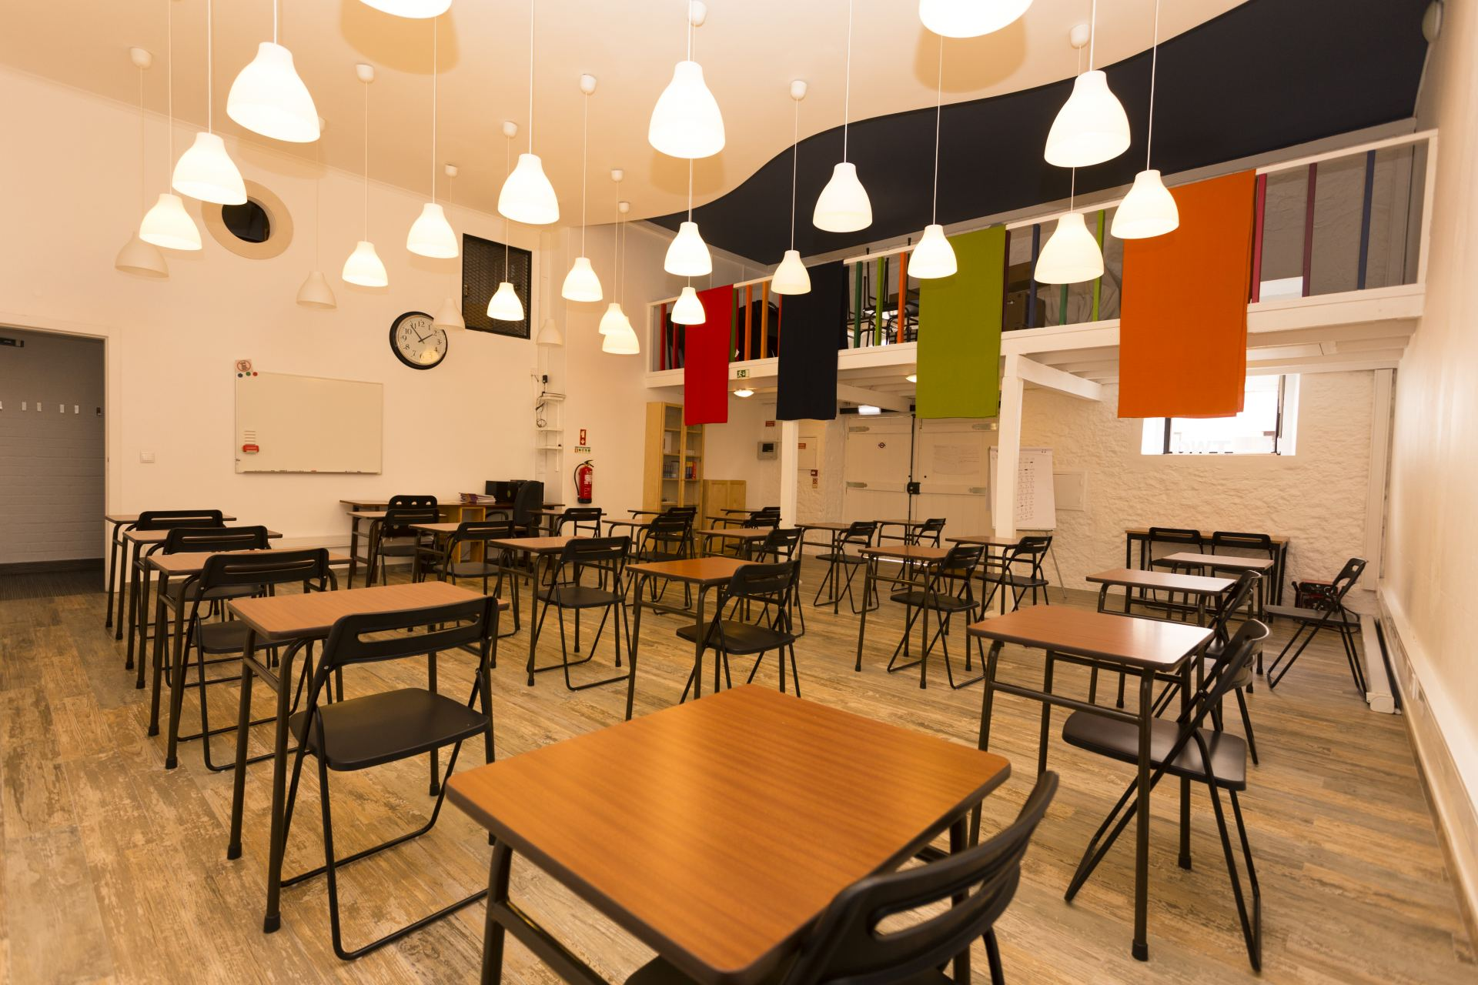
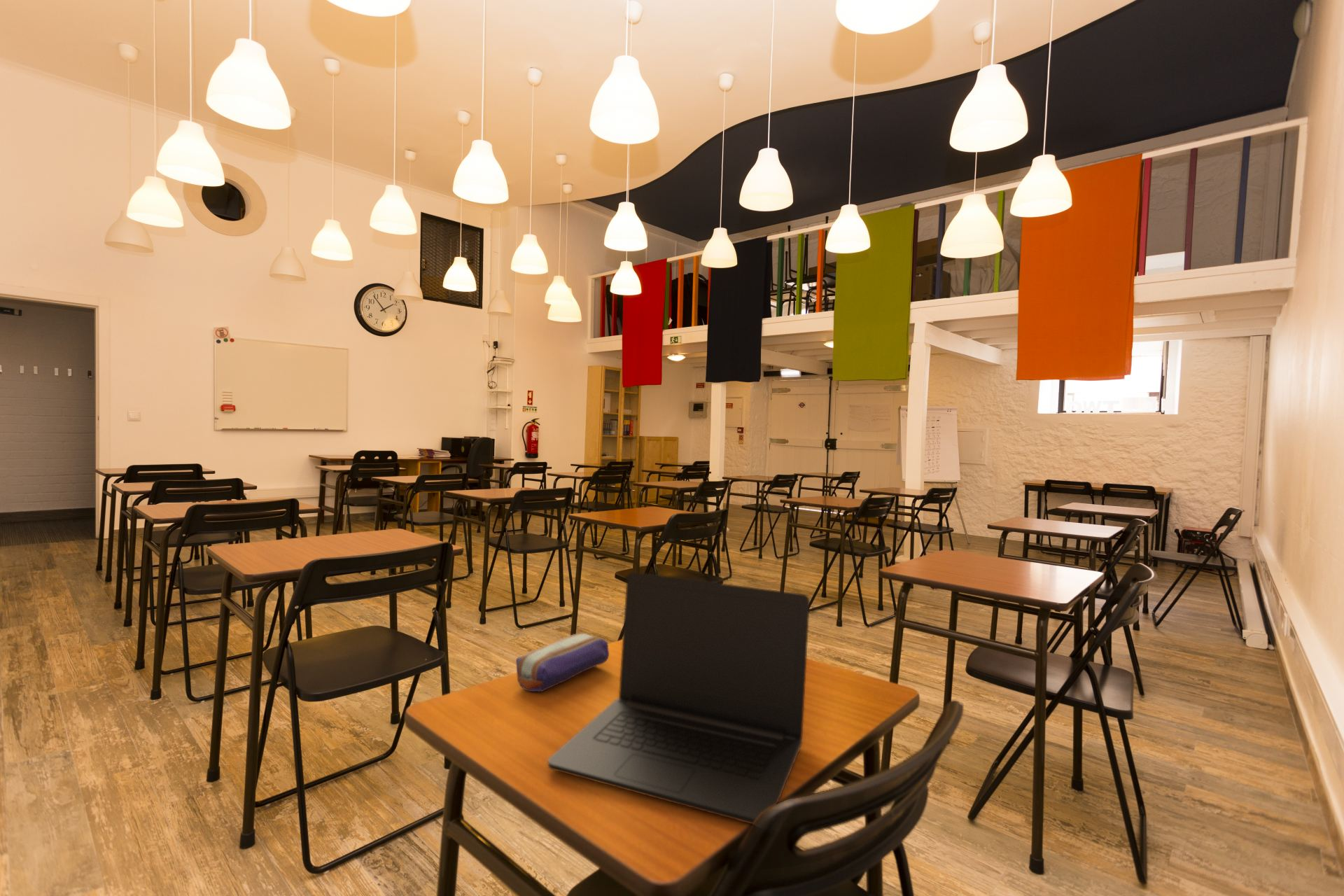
+ pencil case (565, 659)
+ laptop (685, 678)
